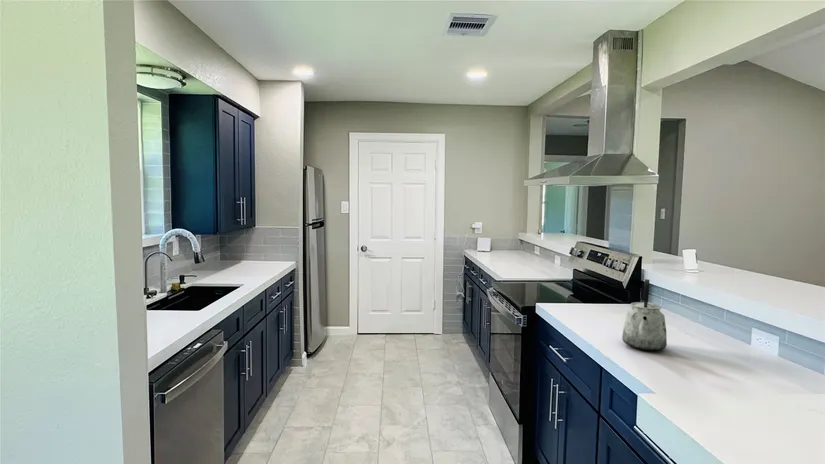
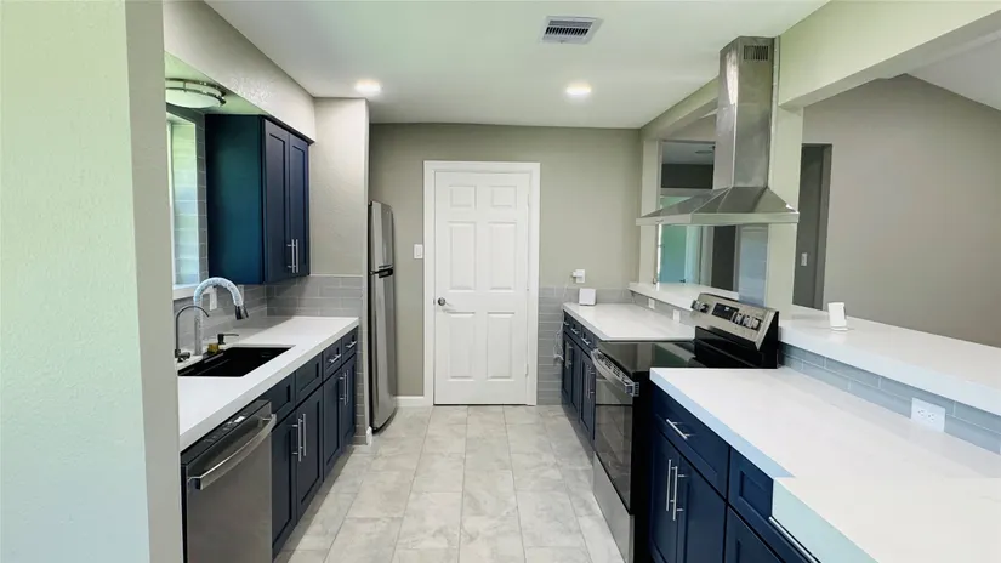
- kettle (645, 315)
